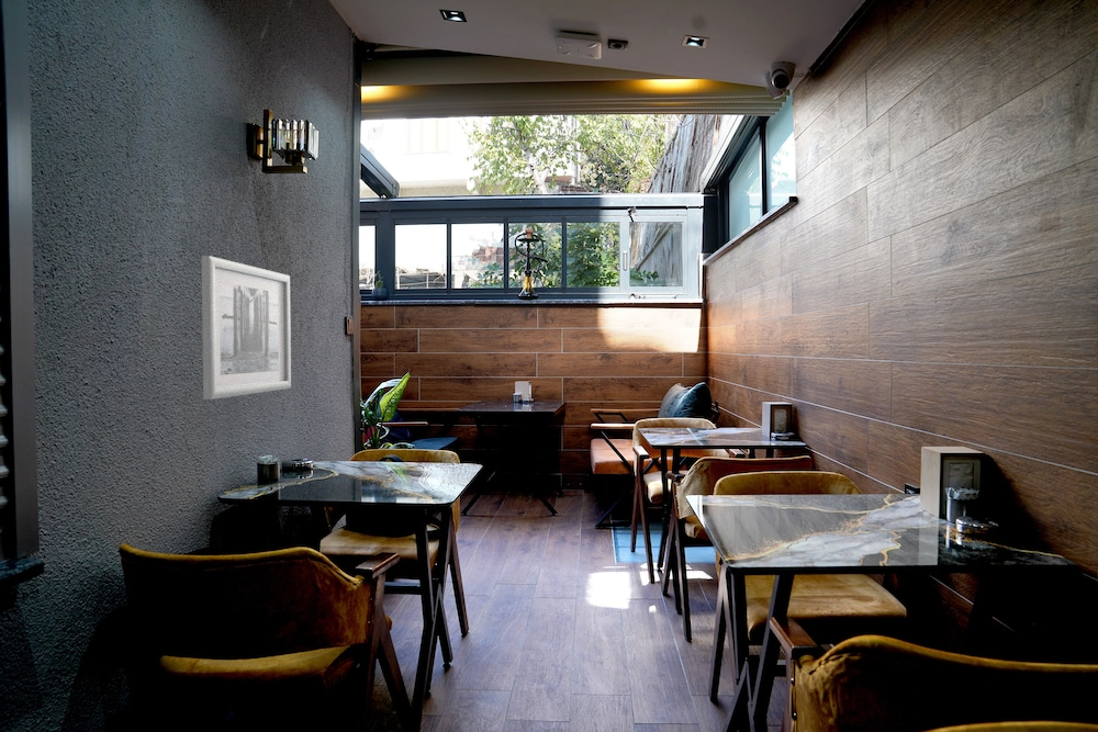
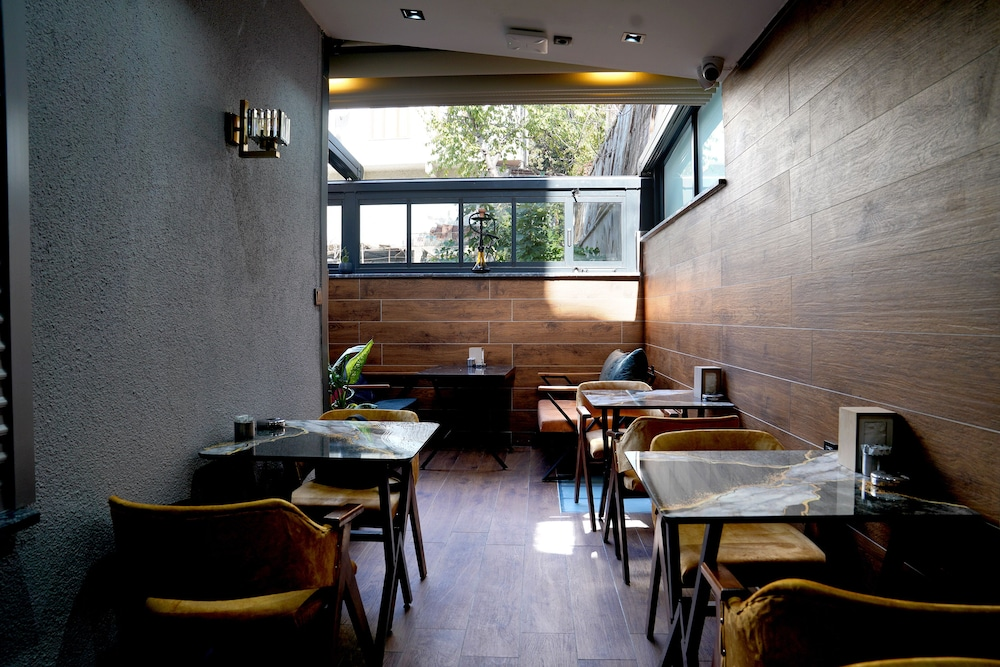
- wall art (251, 330)
